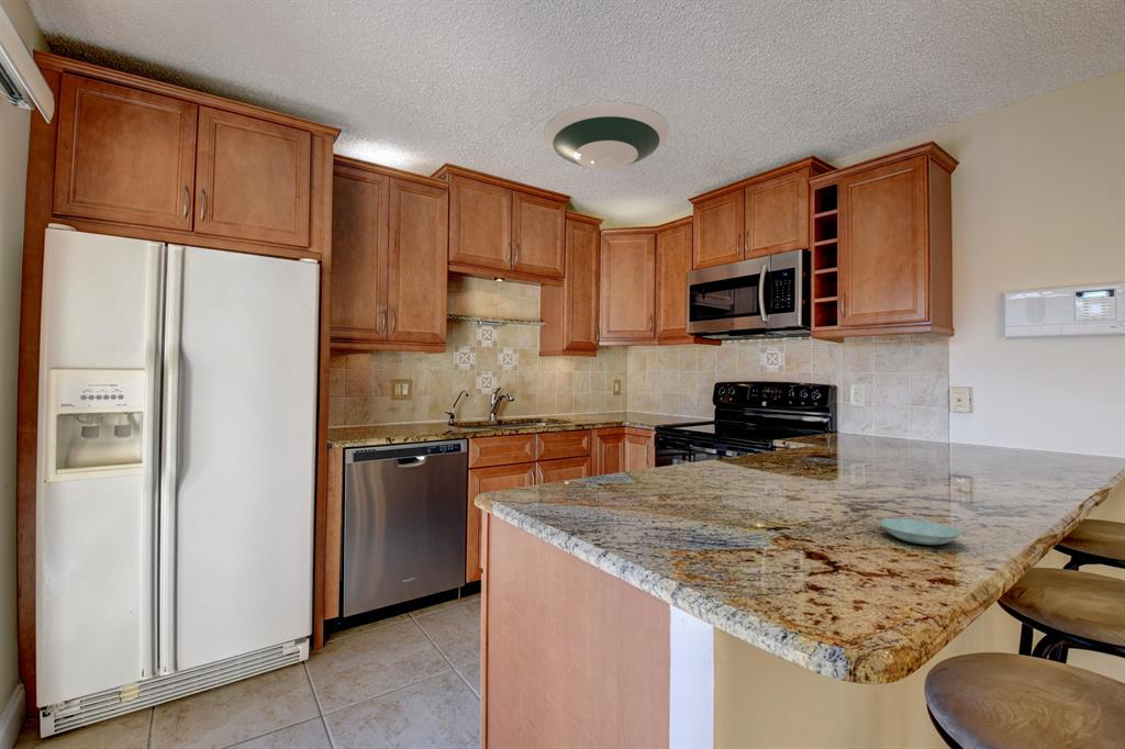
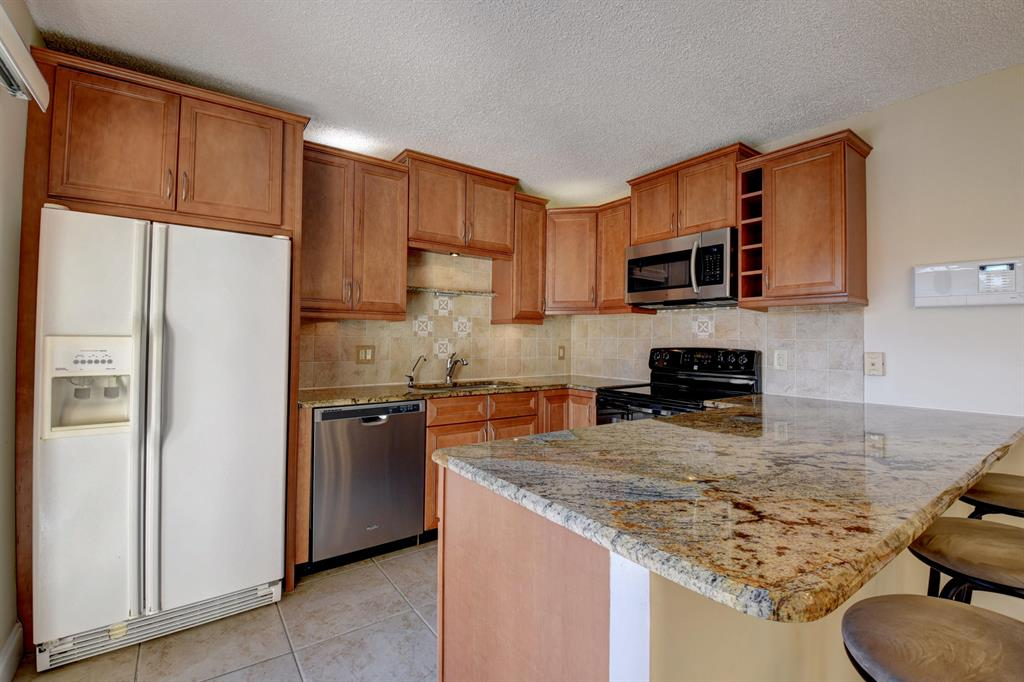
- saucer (605, 150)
- saucer (918, 533)
